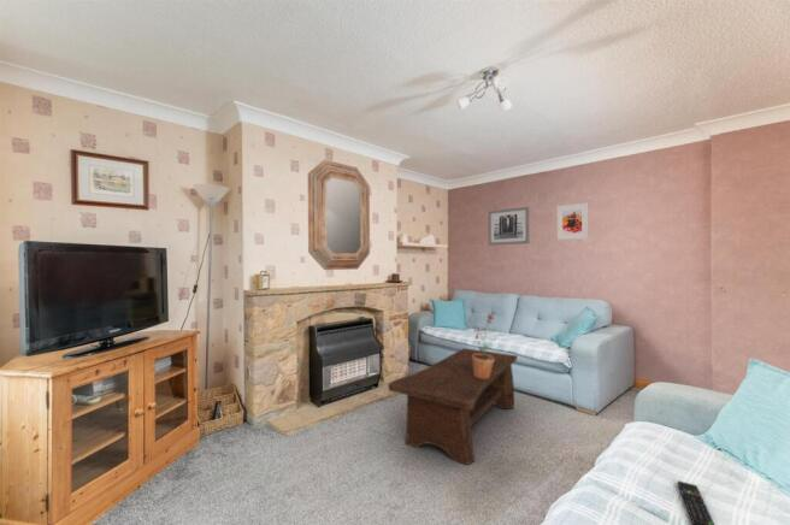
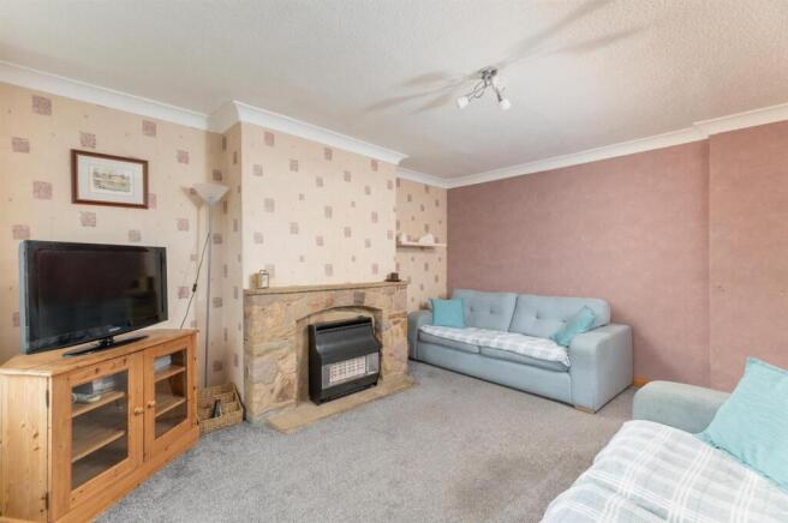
- potted plant (478, 348)
- wall art (507, 226)
- home mirror (342, 216)
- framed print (572, 222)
- coffee table (464, 395)
- remote control (695, 505)
